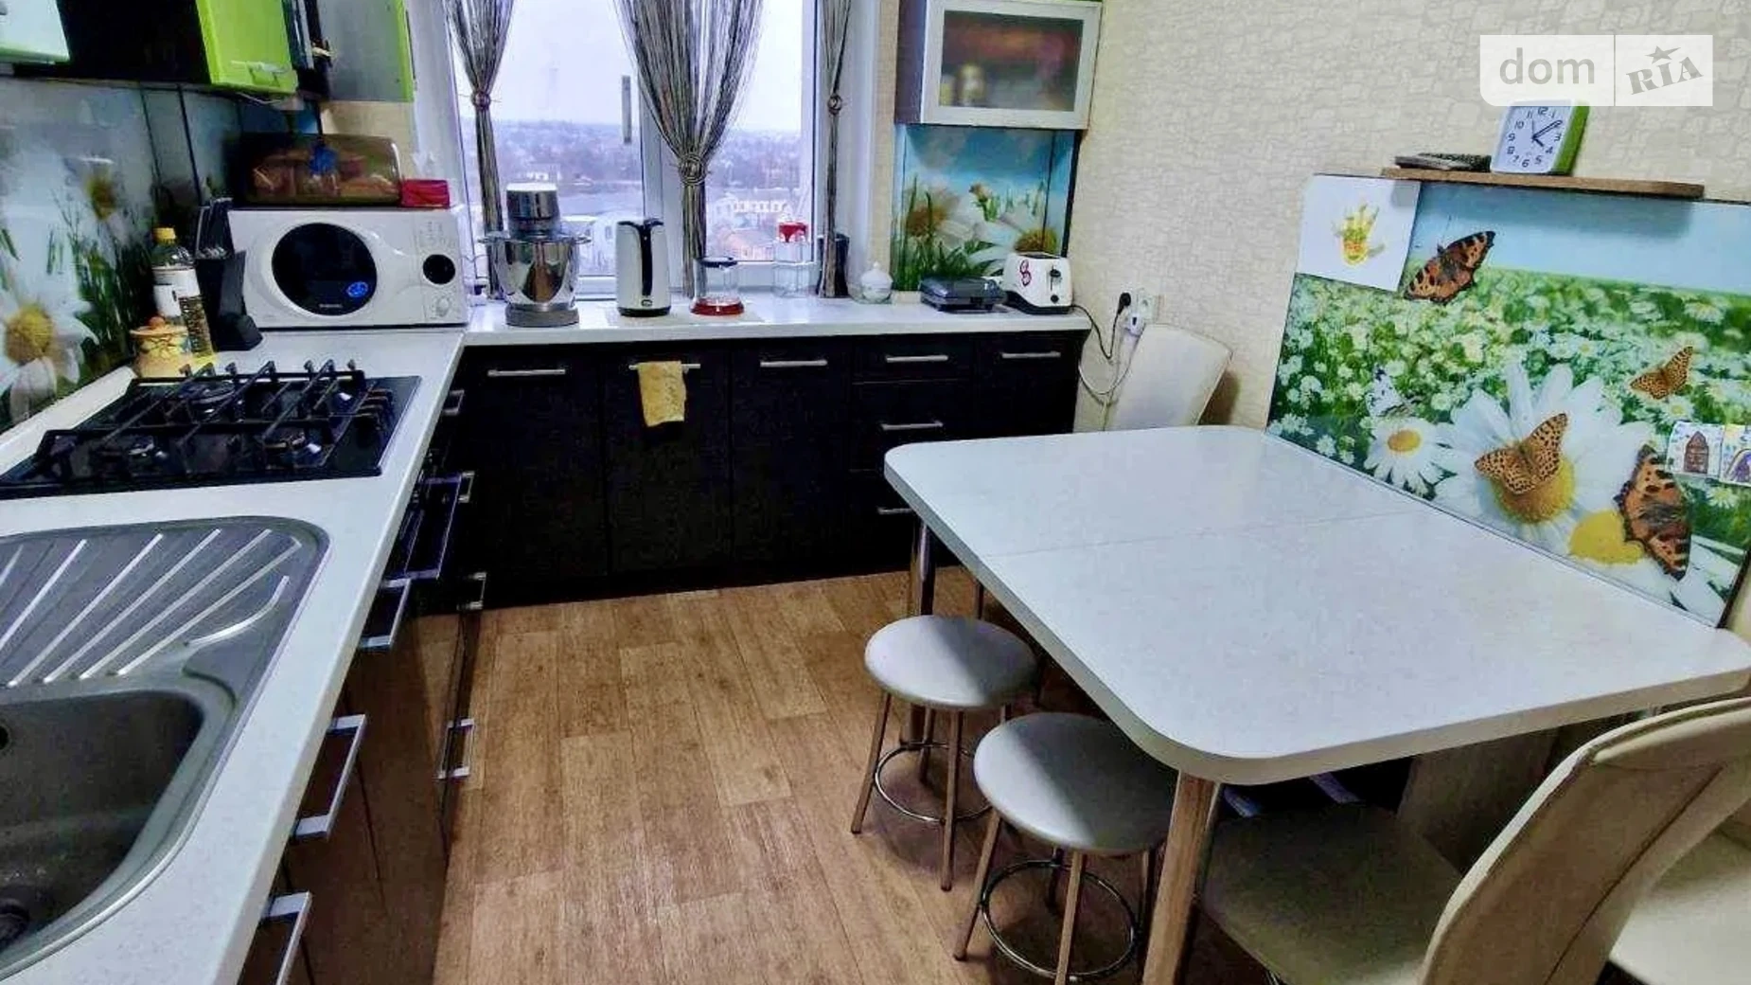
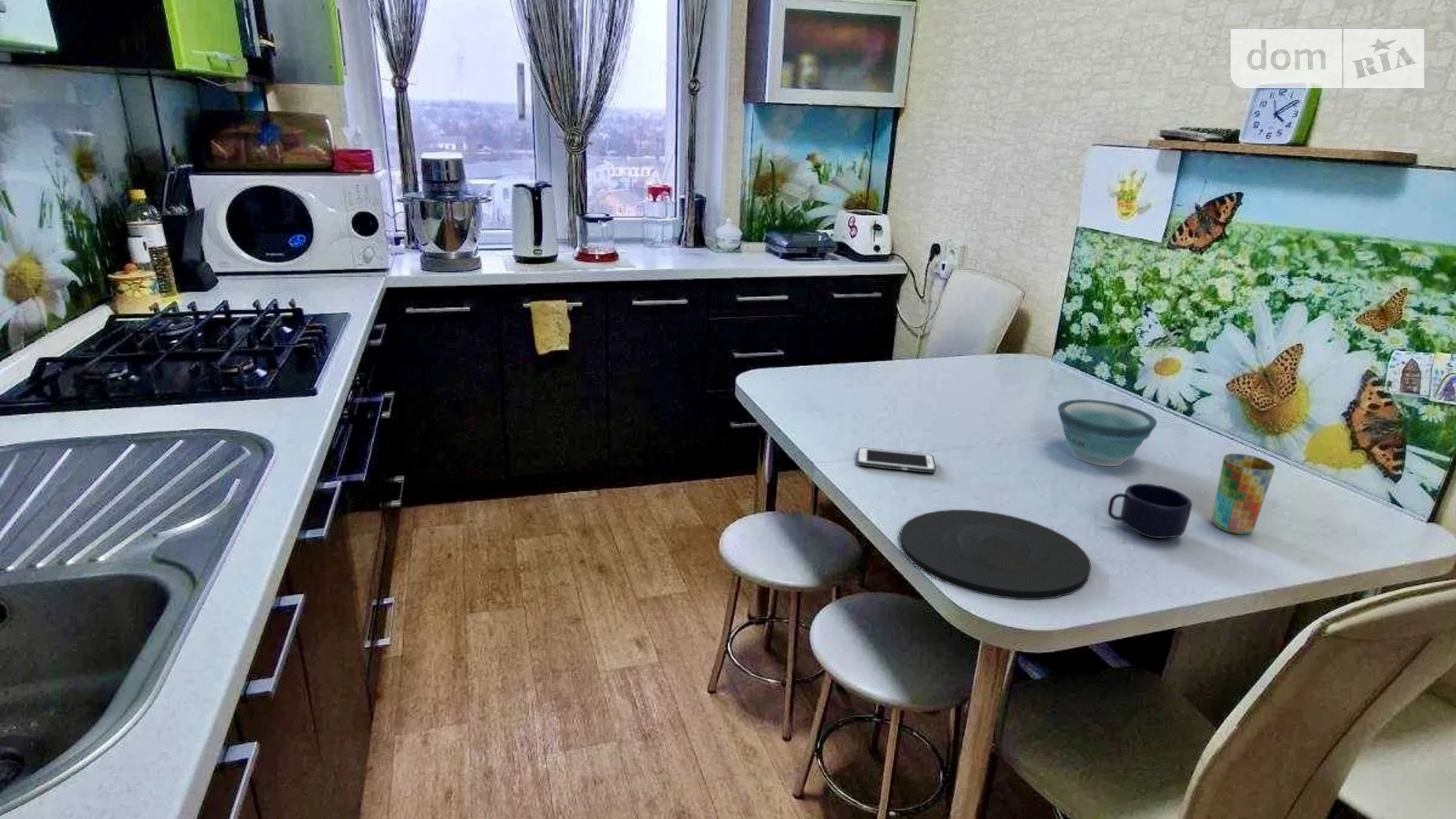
+ plate (992, 545)
+ cup (1240, 495)
+ cell phone (895, 460)
+ mug (1147, 512)
+ bowl (1102, 435)
